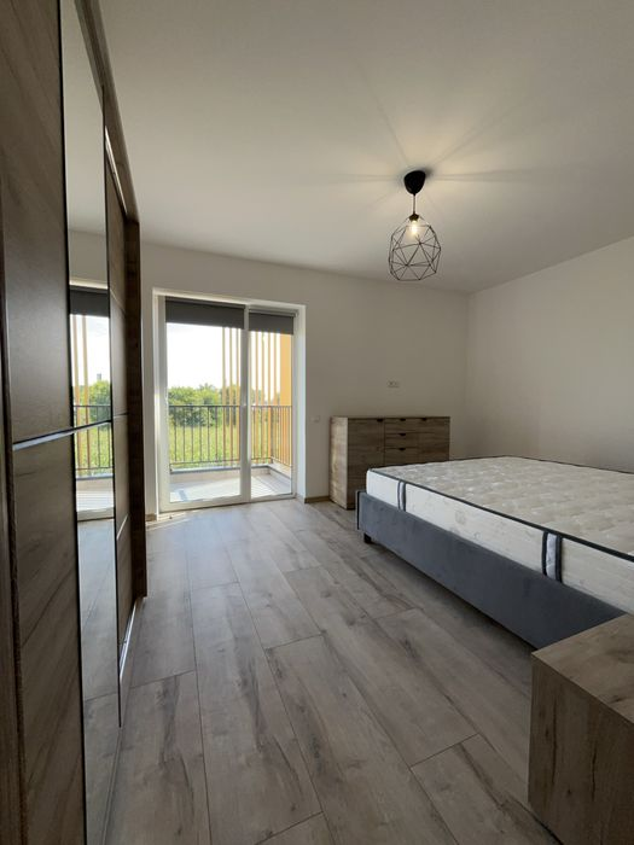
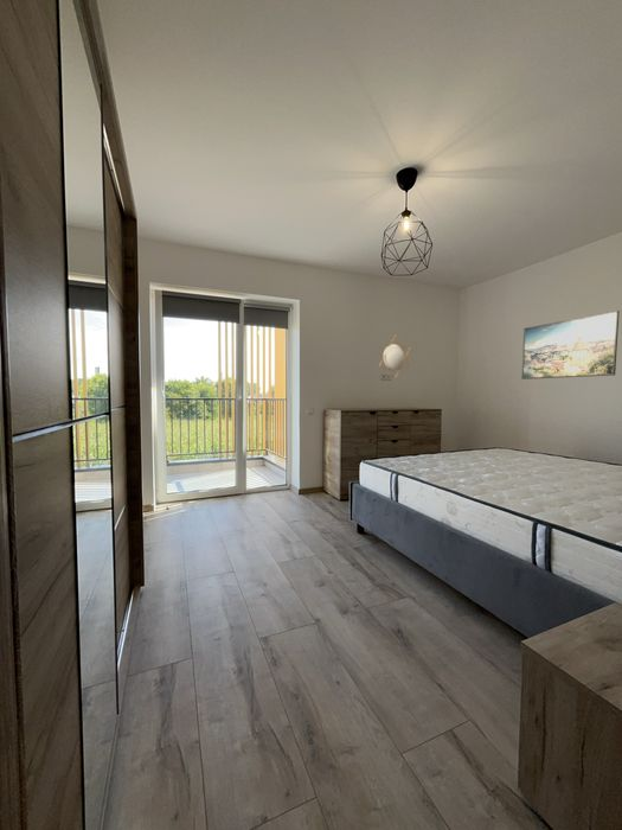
+ home mirror (395, 357)
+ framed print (564, 349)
